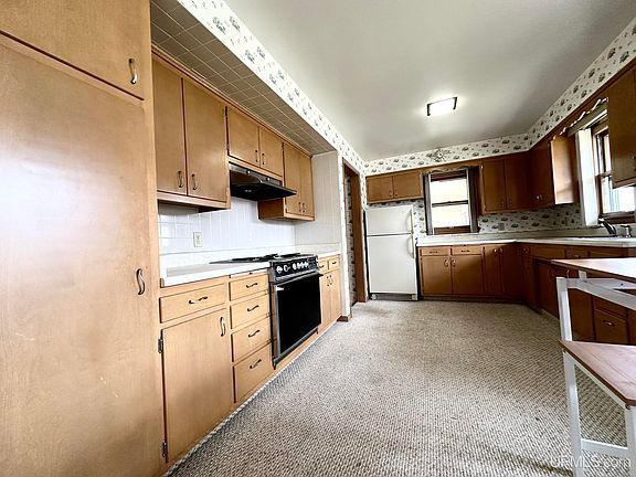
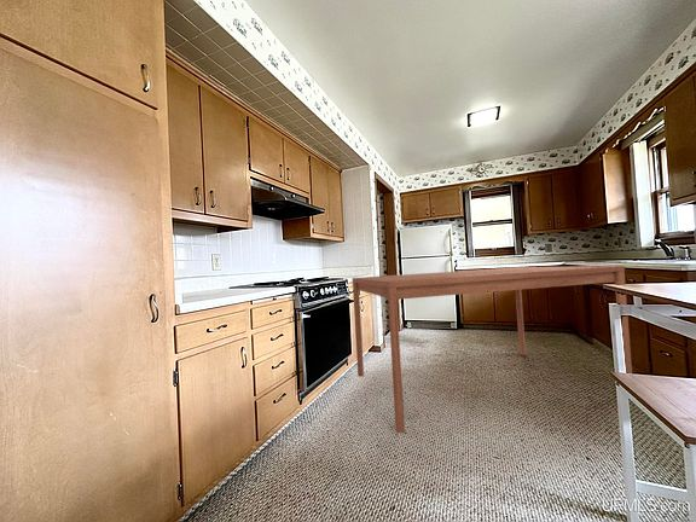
+ dining table (474, 292)
